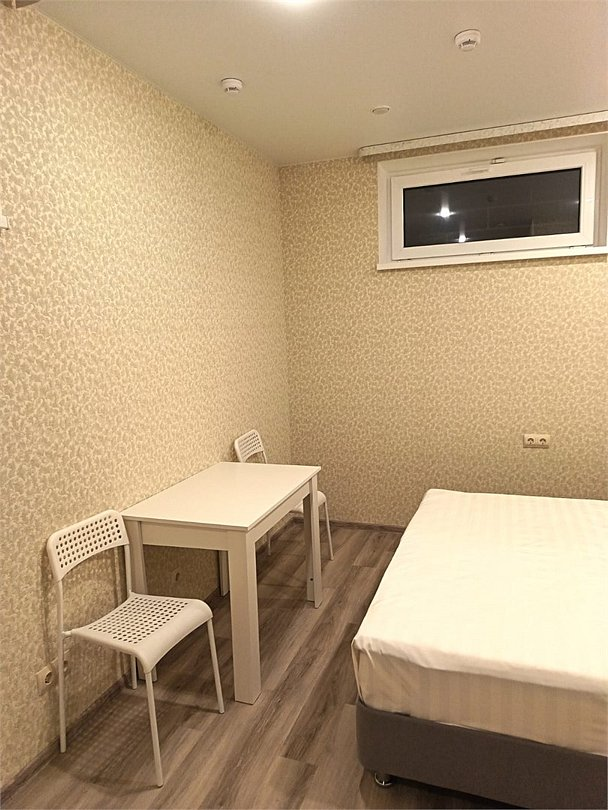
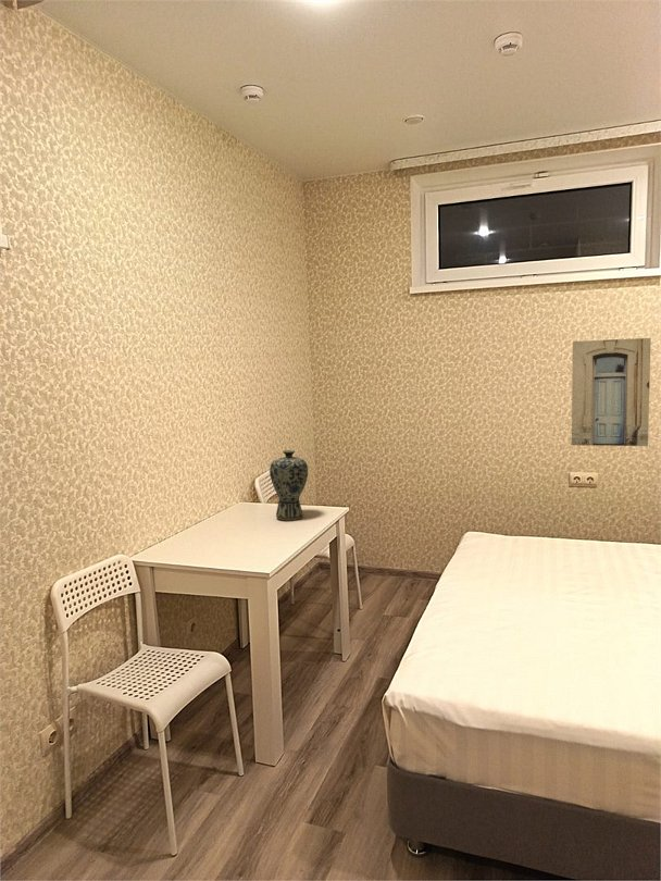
+ wall art (609, 393)
+ vase (289, 484)
